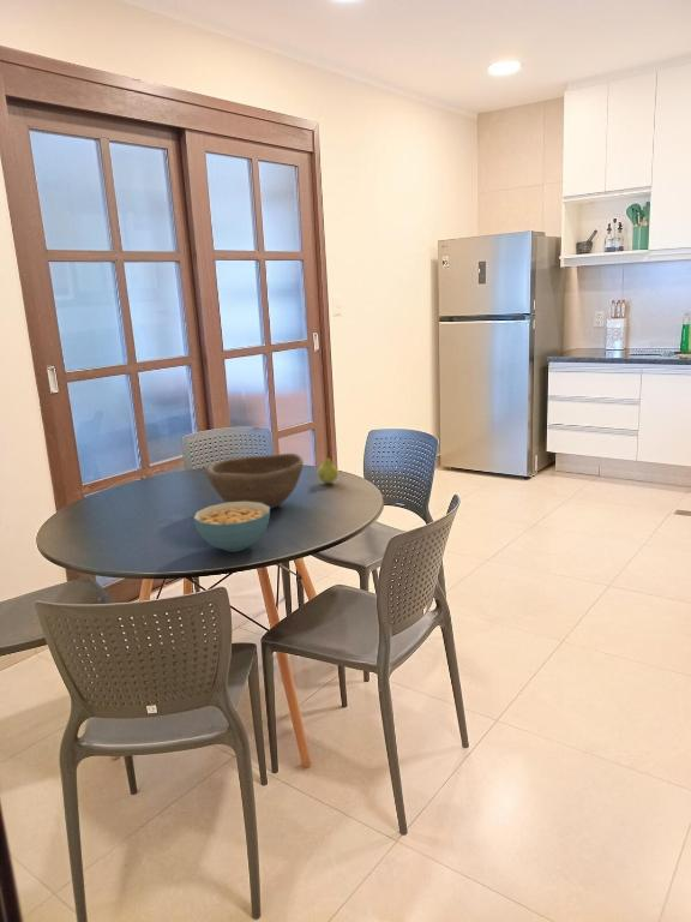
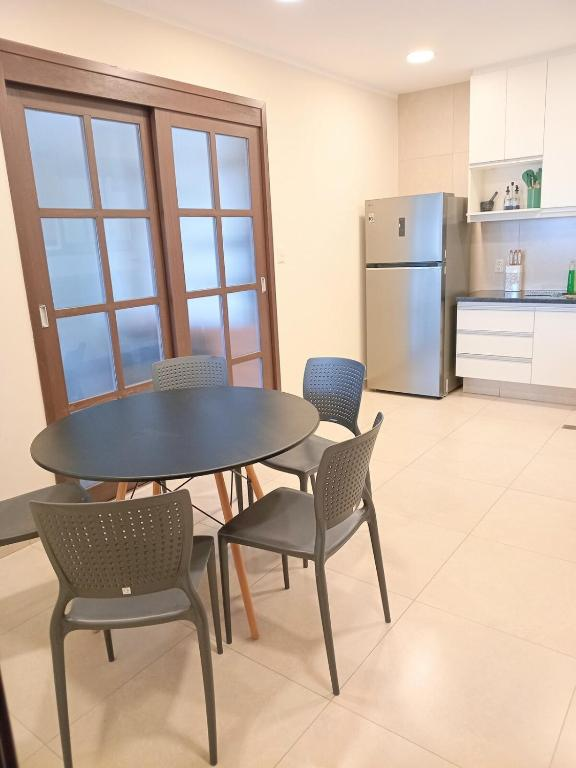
- cereal bowl (234, 529)
- fruit (326, 466)
- bowl (256, 484)
